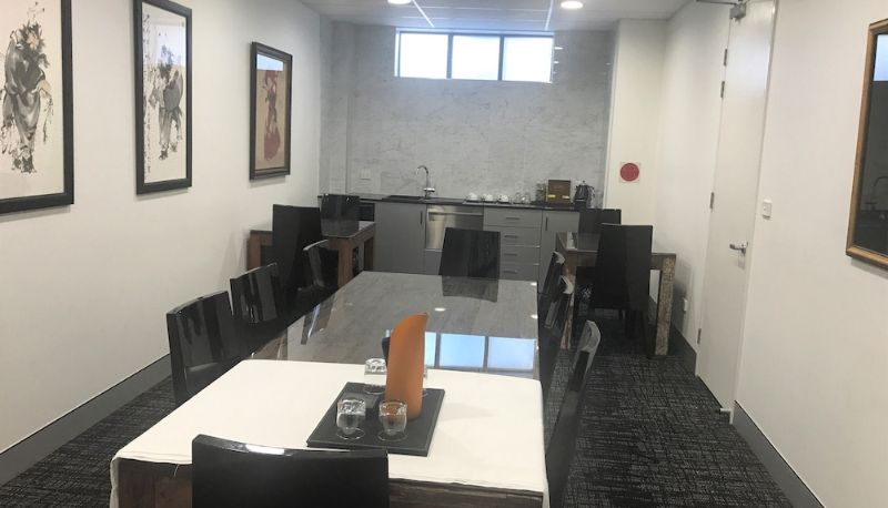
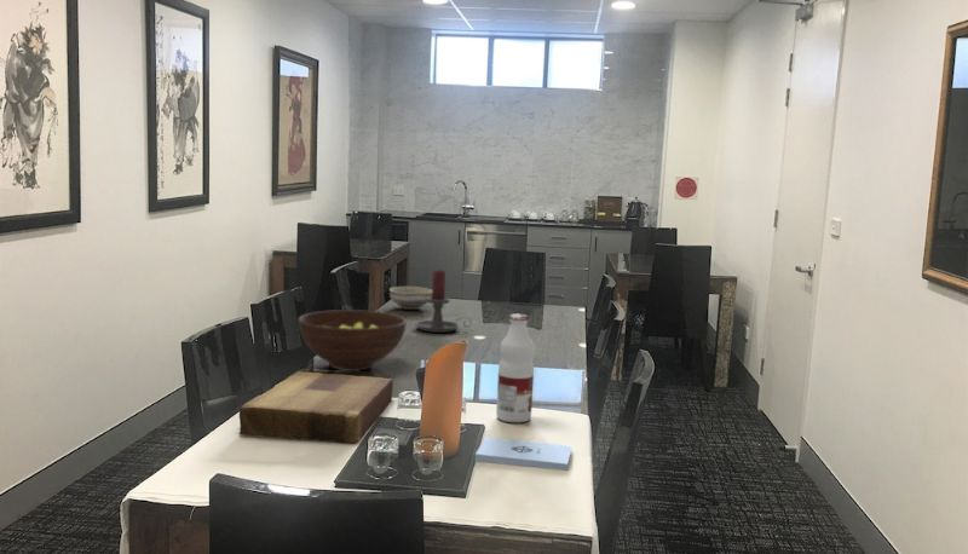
+ notepad (524, 452)
+ bowl (410, 299)
+ beverage bottle (515, 367)
+ cutting board (321, 403)
+ fruit bowl (352, 342)
+ candle holder (444, 299)
